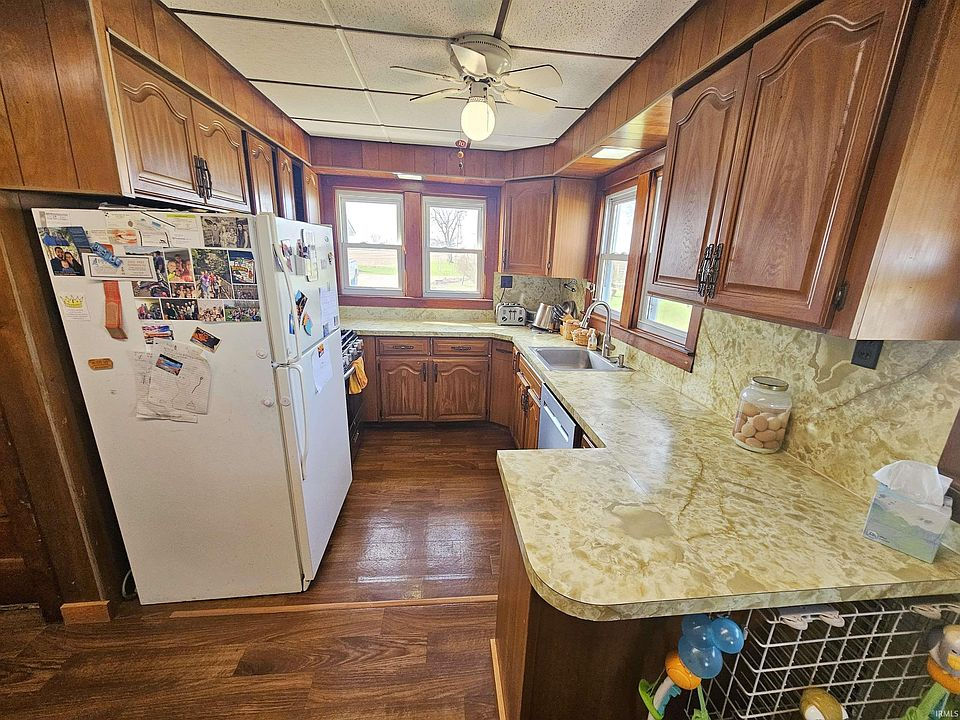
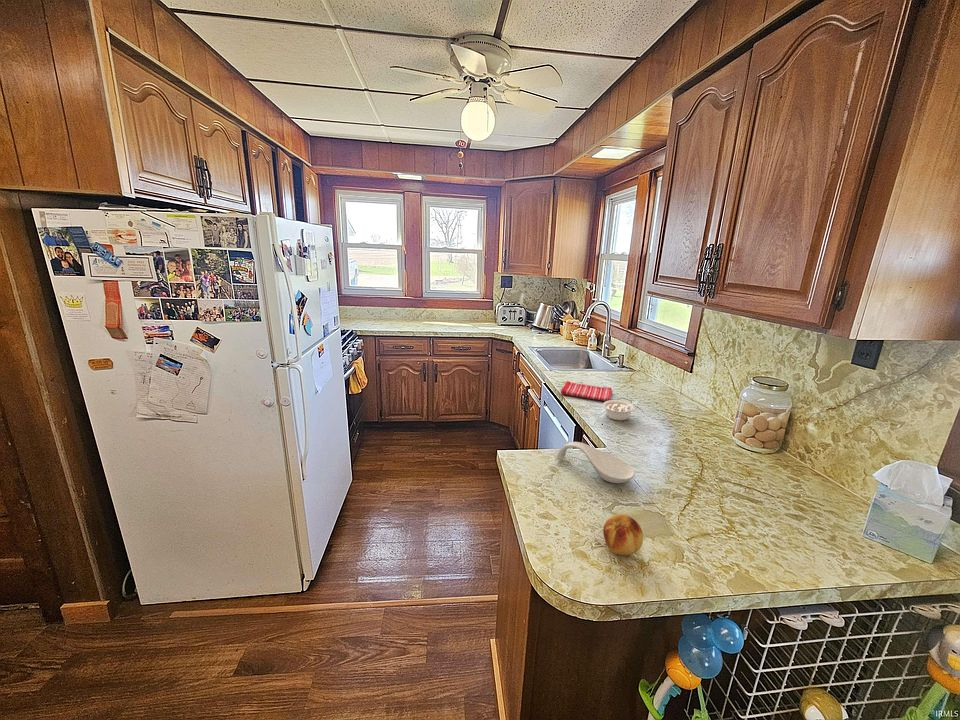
+ legume (618, 409)
+ fruit (622, 534)
+ spoon rest (594, 460)
+ dish towel (586, 390)
